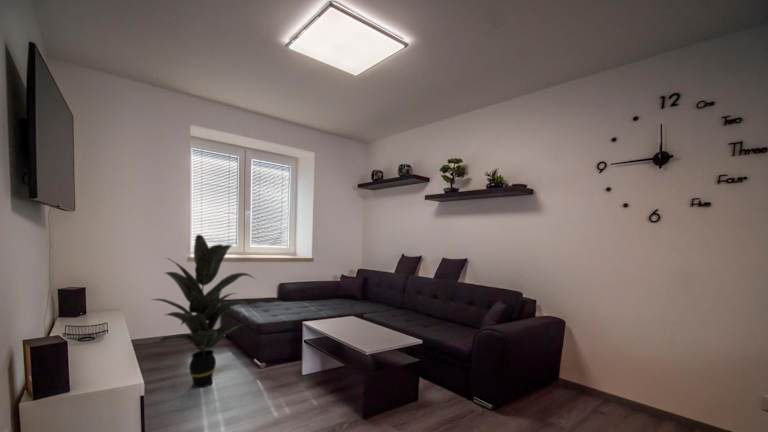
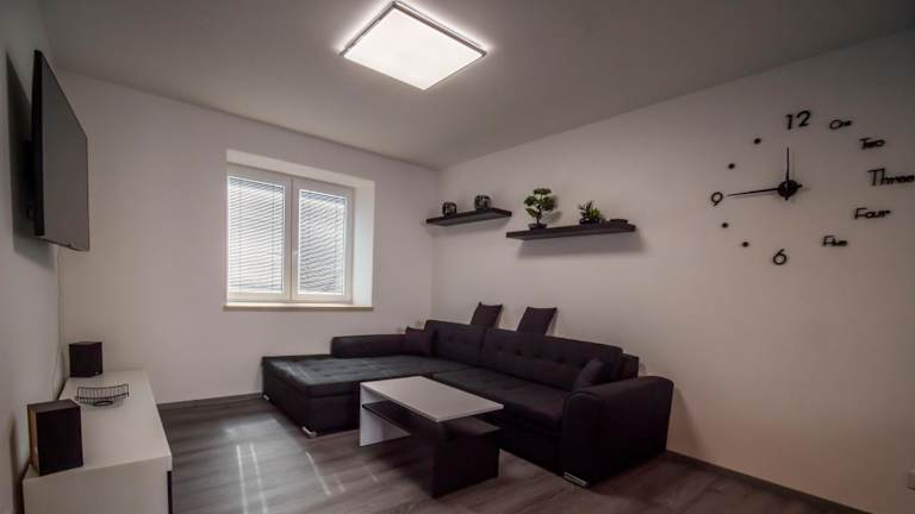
- indoor plant (205, 307)
